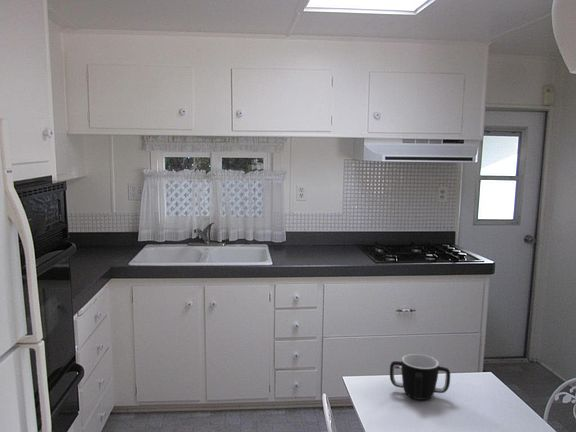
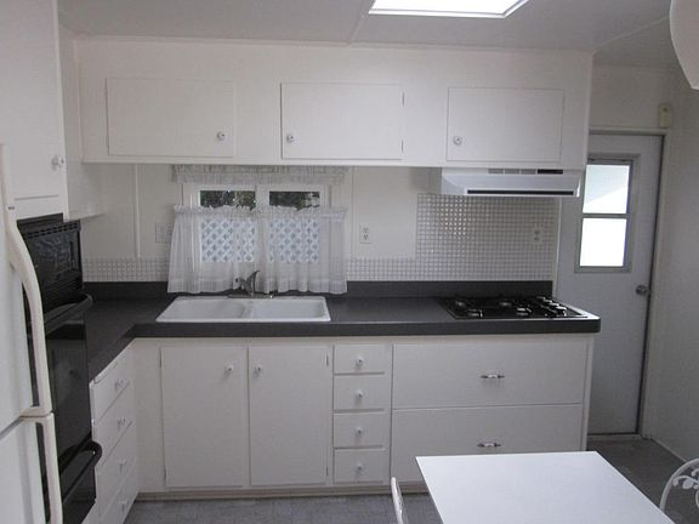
- mug (419, 377)
